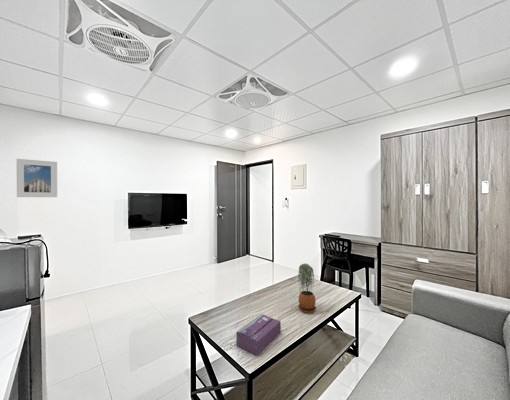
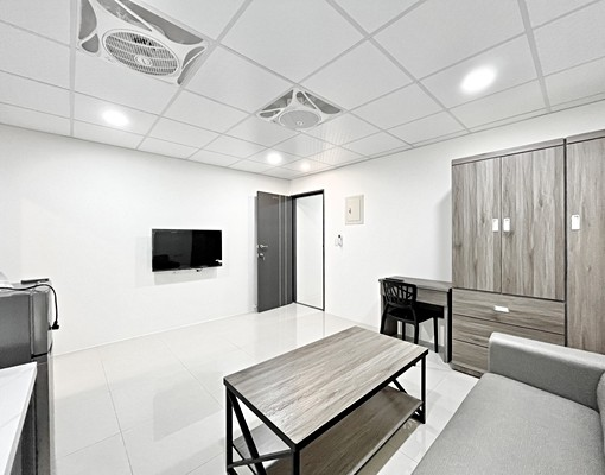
- potted plant (305, 286)
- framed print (37, 178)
- tissue box (259, 332)
